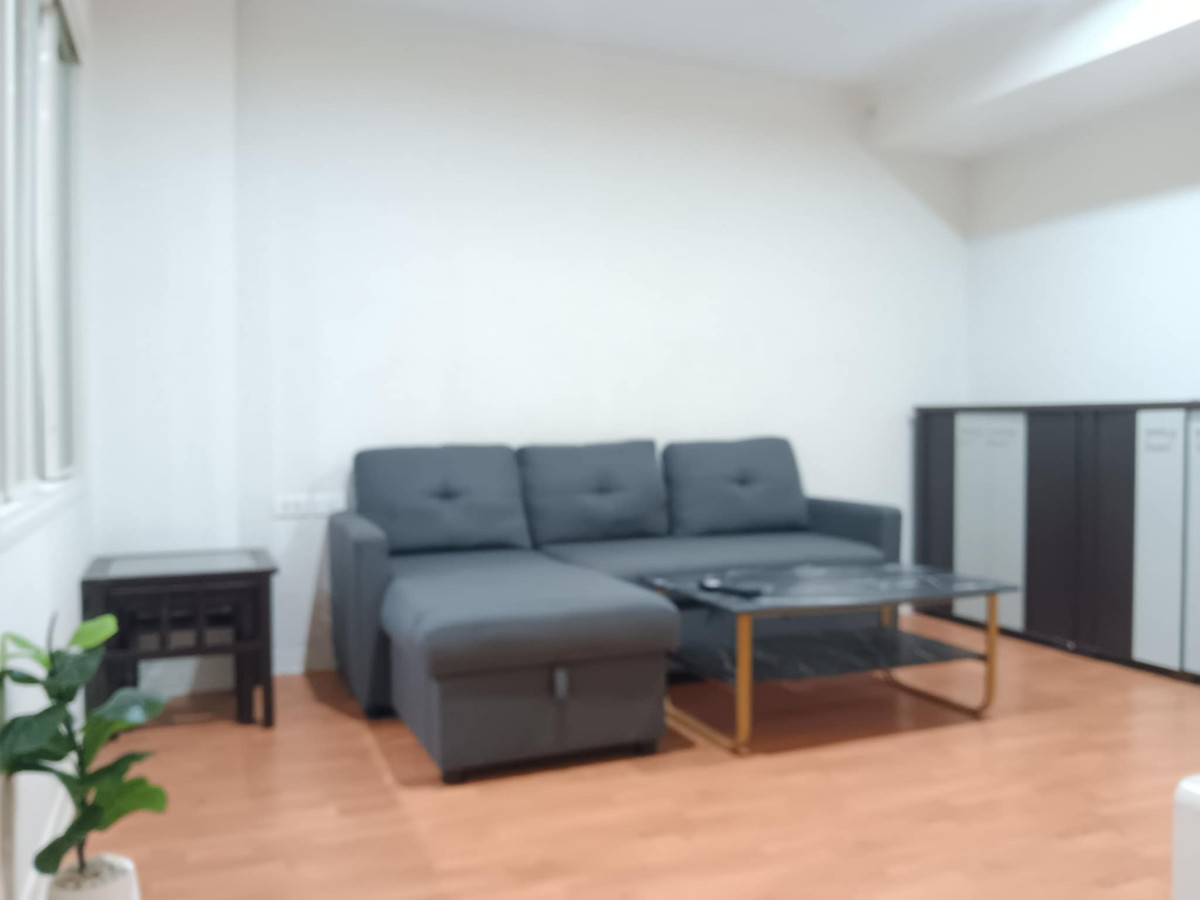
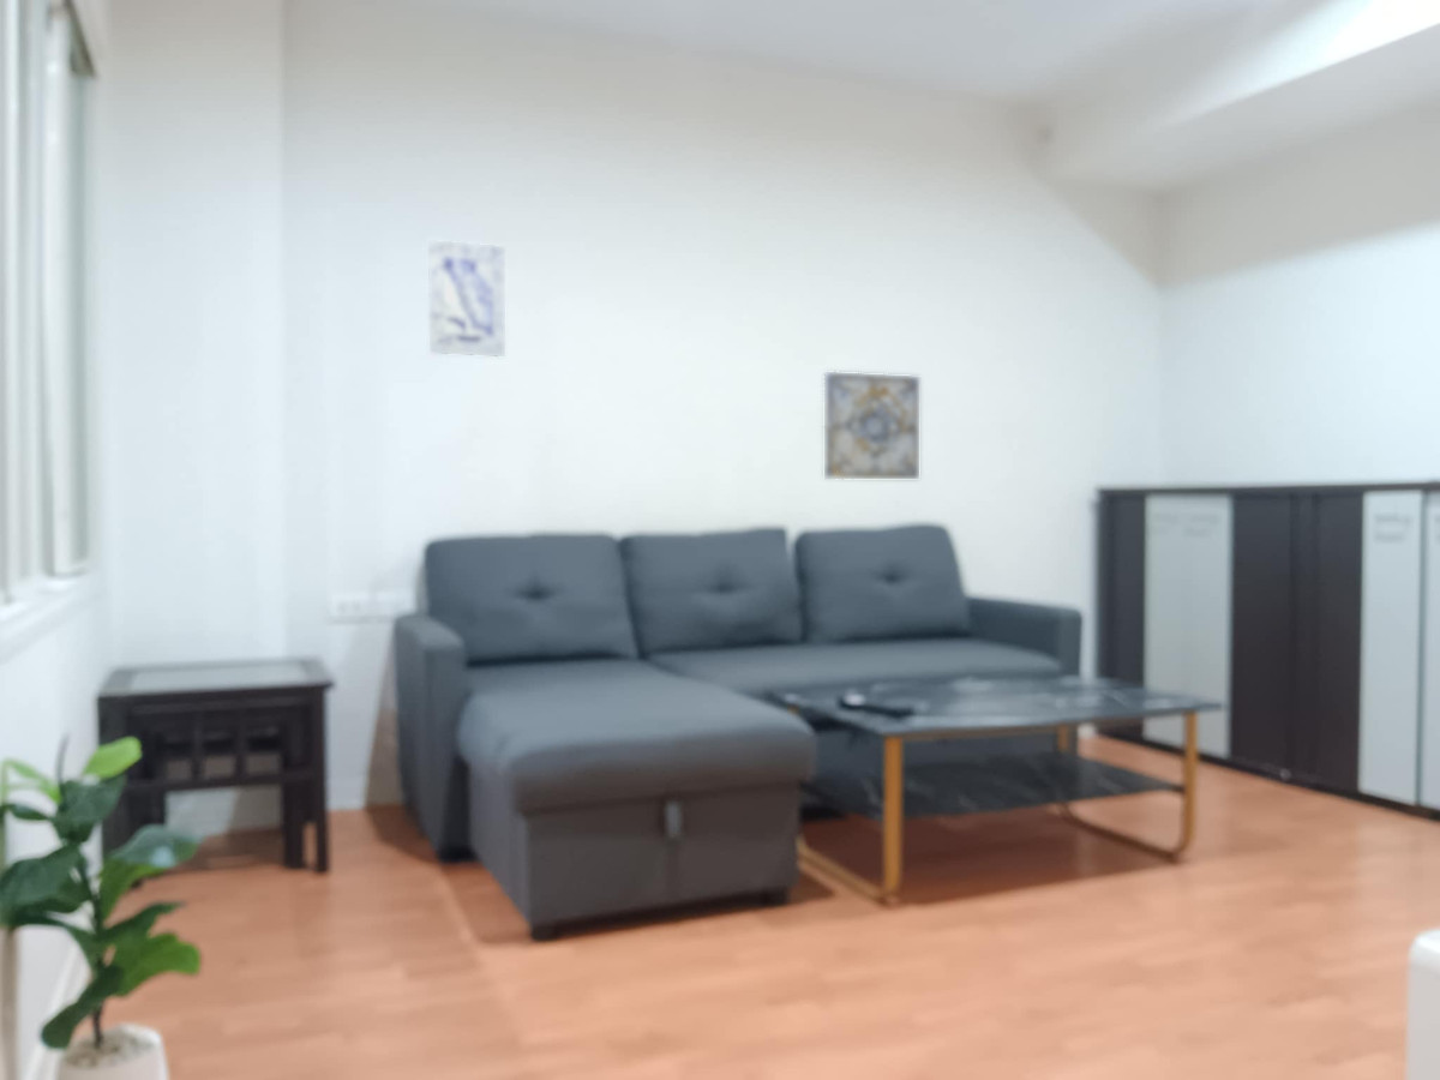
+ wall art (872, 426)
+ wall art (467, 299)
